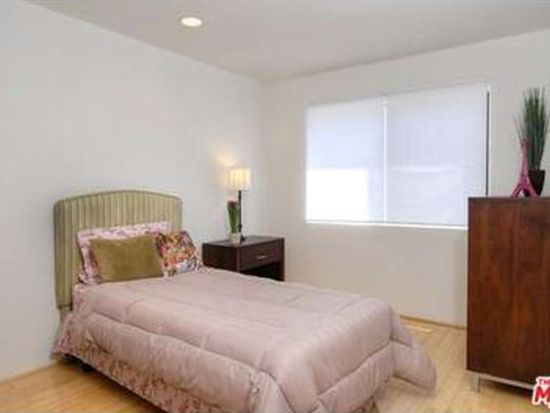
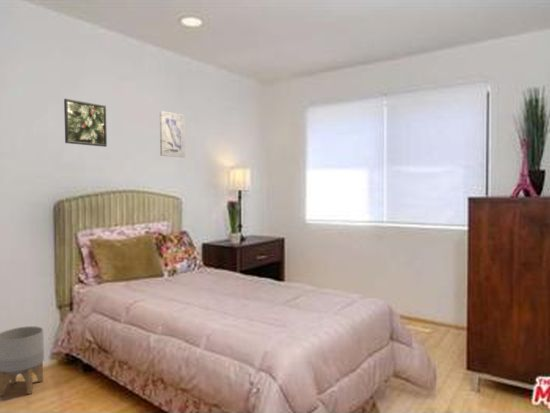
+ wall art (172, 134)
+ planter (20, 360)
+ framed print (86, 123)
